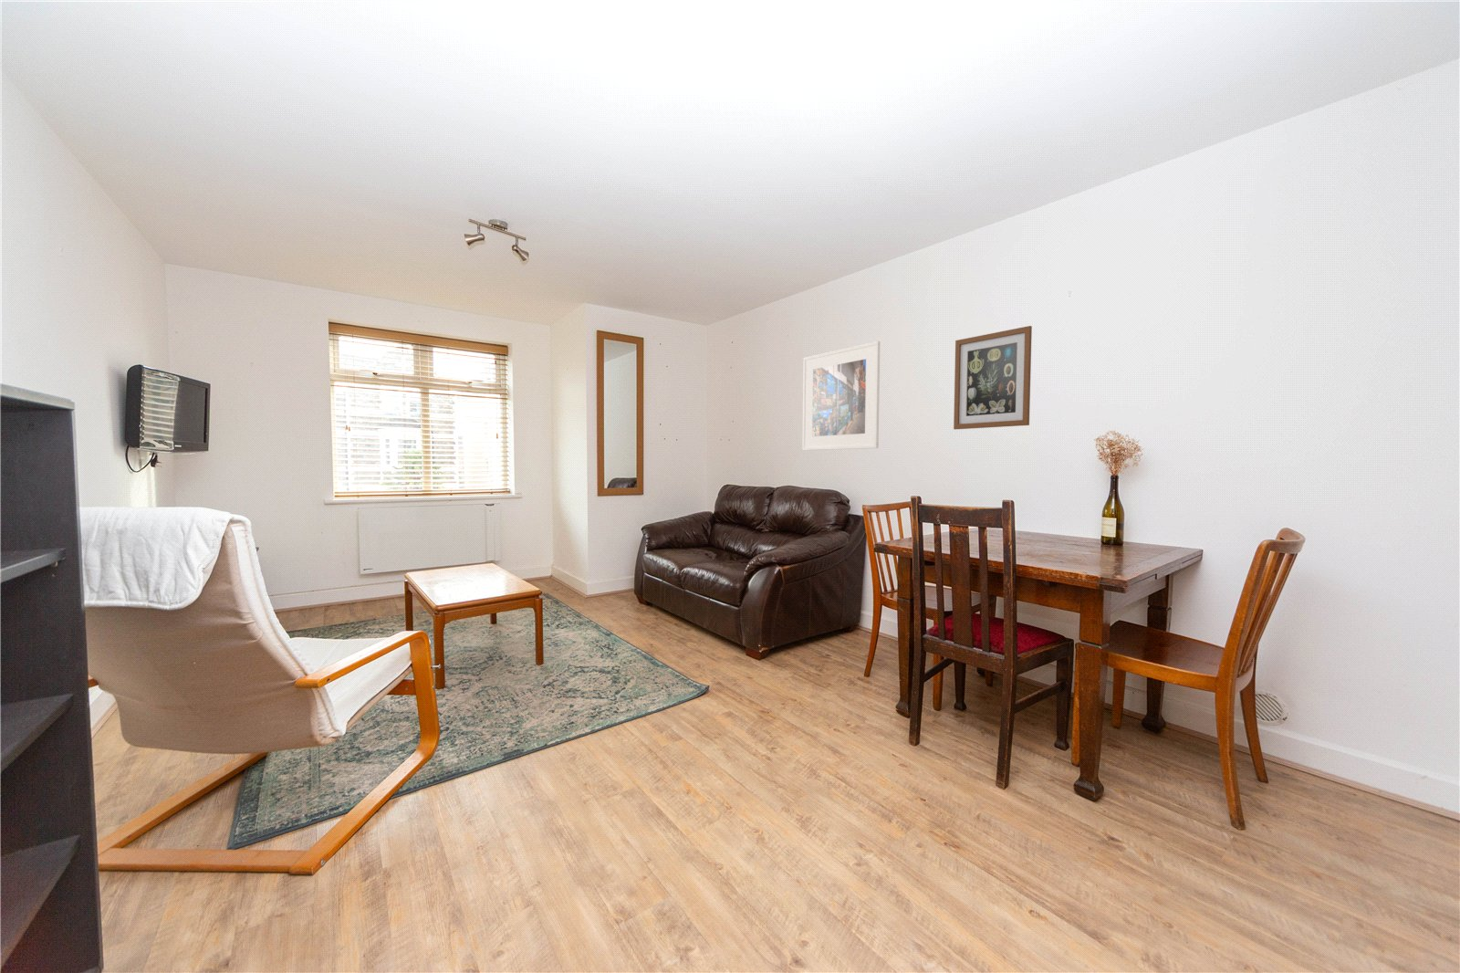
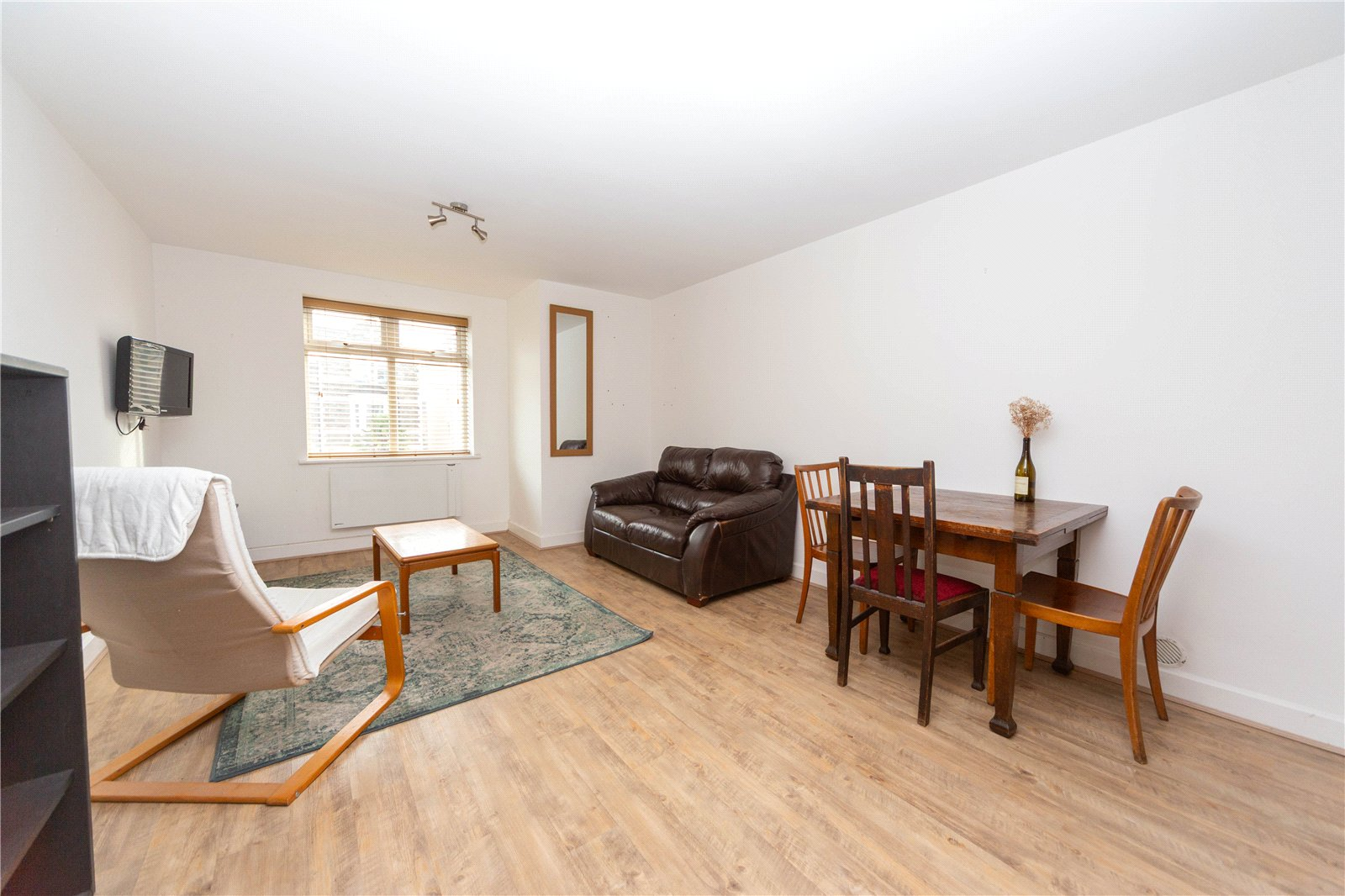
- wall art (990, 380)
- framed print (838, 400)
